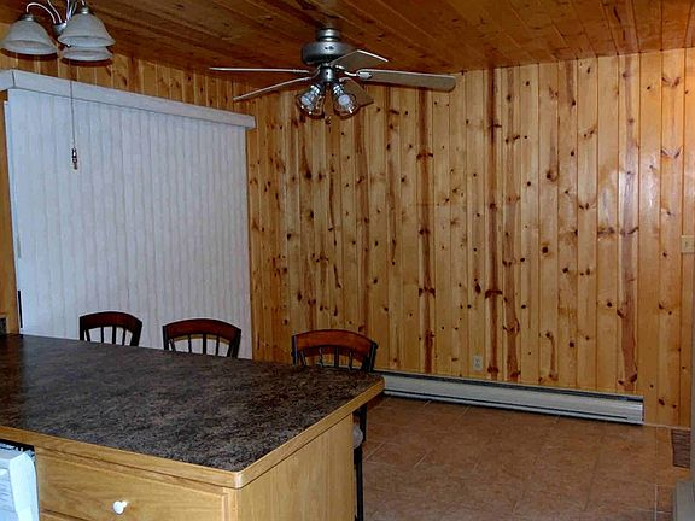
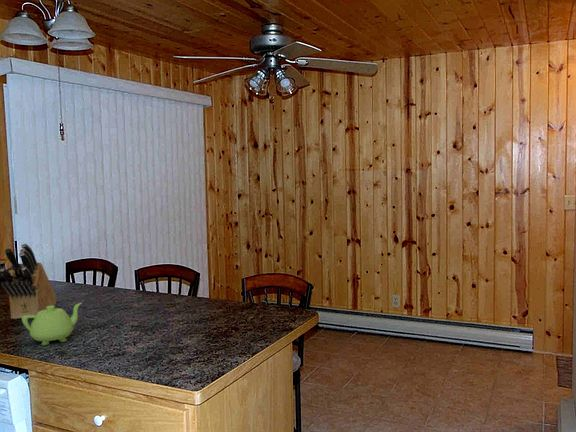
+ teapot (53, 323)
+ knife block (29, 277)
